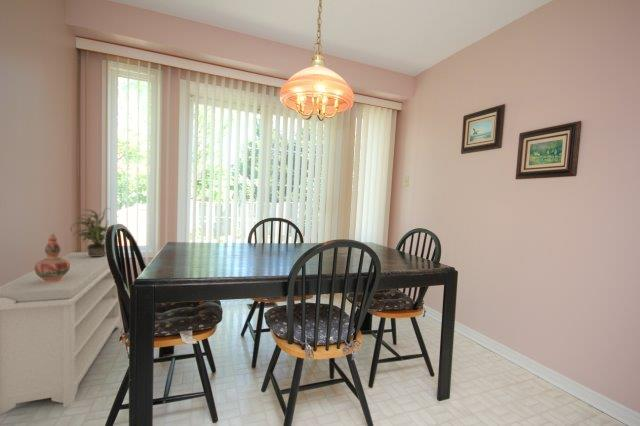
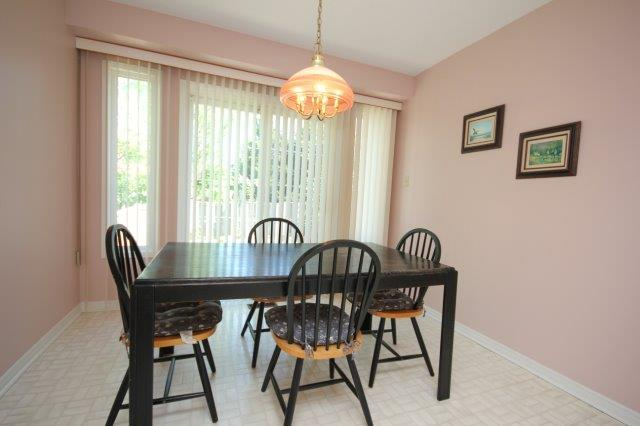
- potted plant (93, 231)
- bench (70, 314)
- decorative vase (52, 256)
